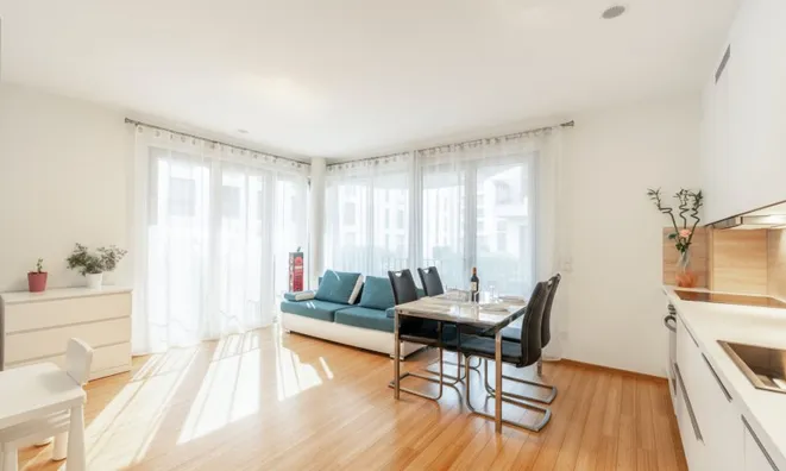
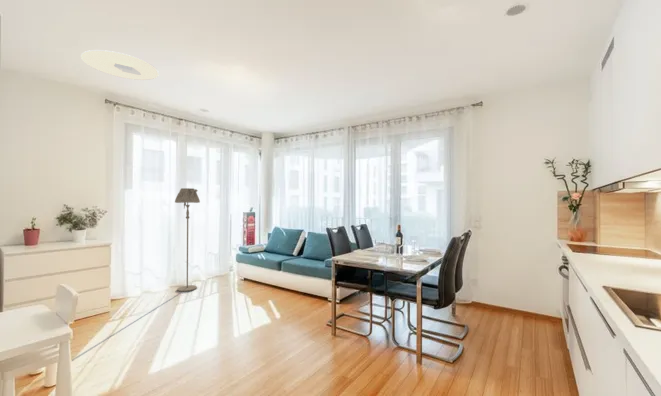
+ floor lamp (187, 238)
+ ceiling light (122, 63)
